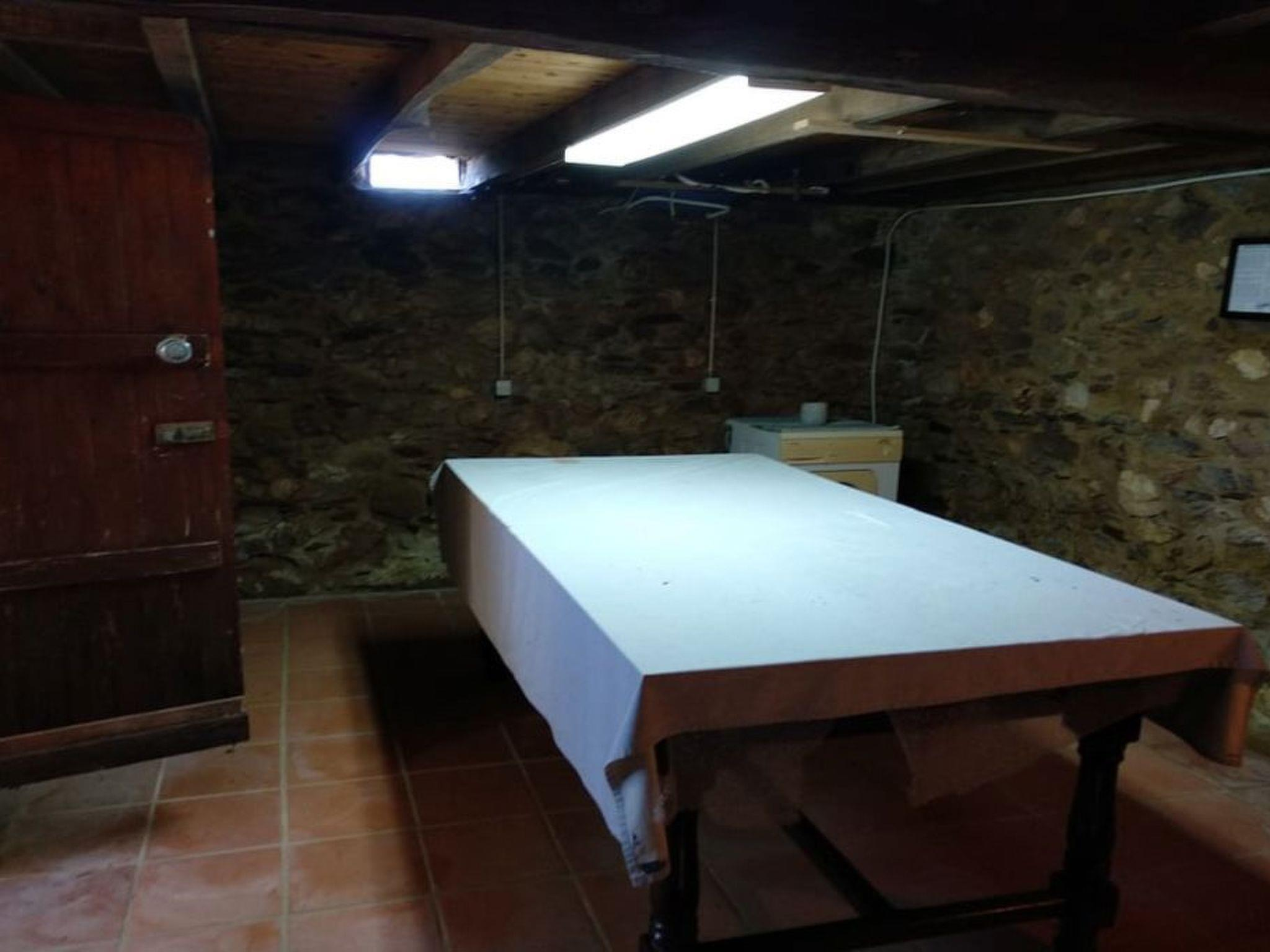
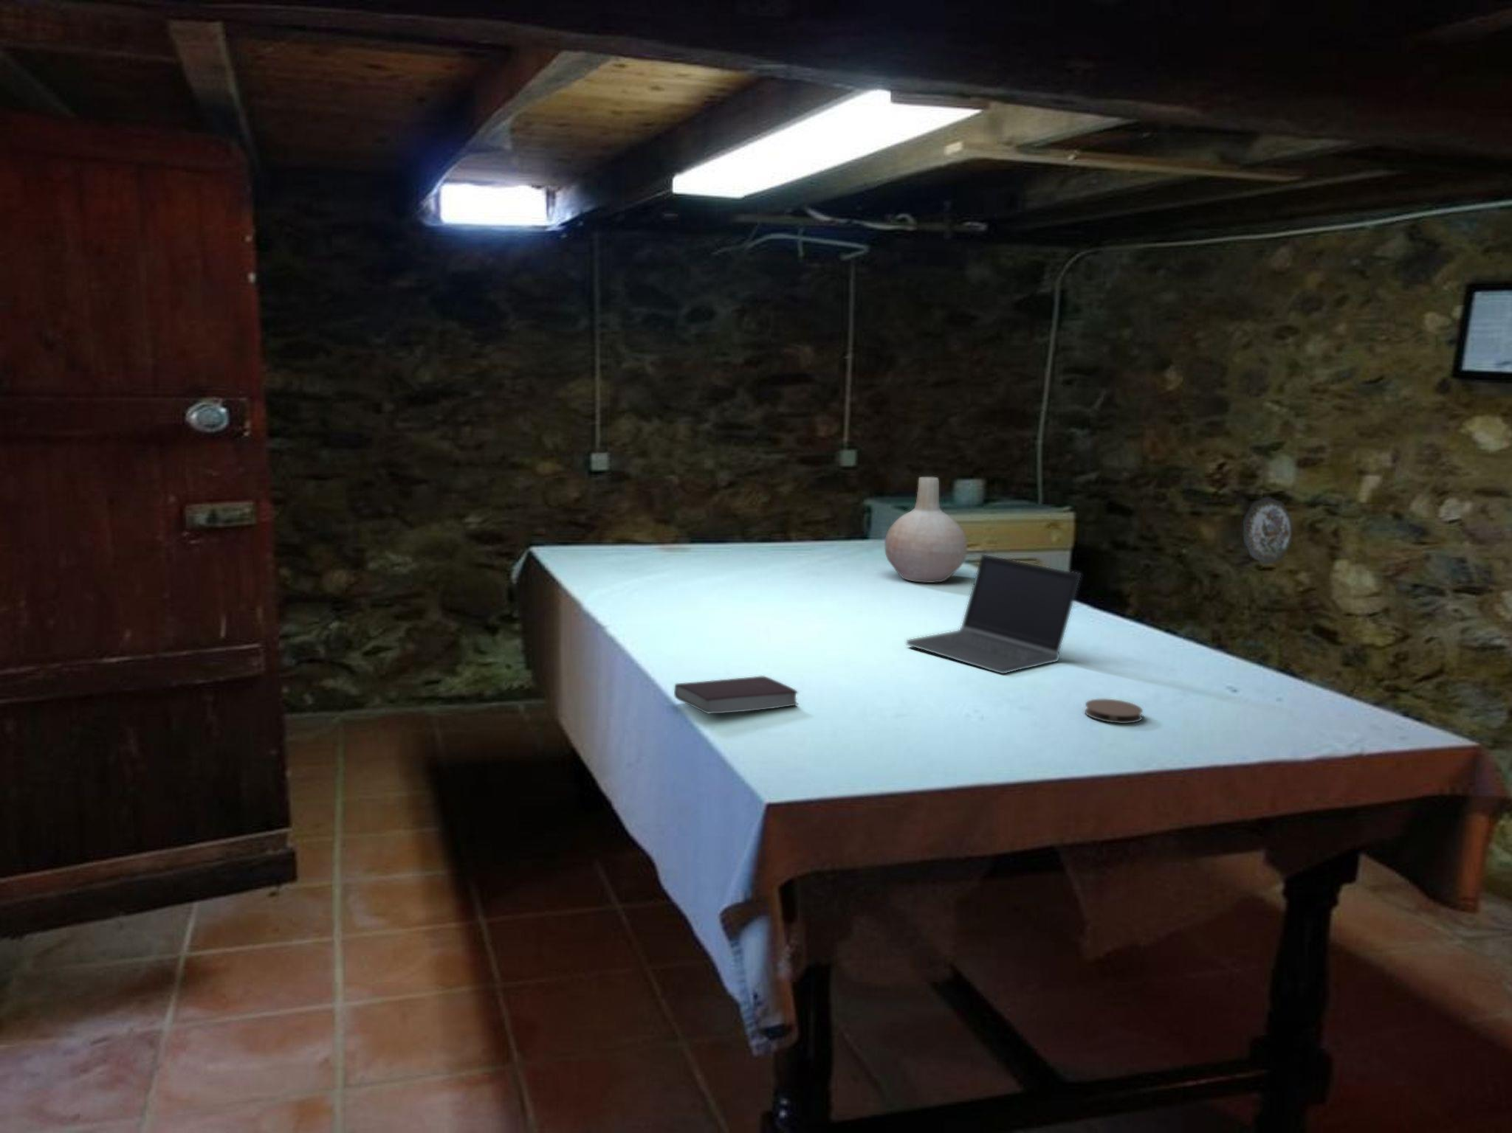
+ decorative plate (1269, 530)
+ laptop computer (992, 611)
+ vase (926, 527)
+ coaster (1113, 711)
+ book (736, 693)
